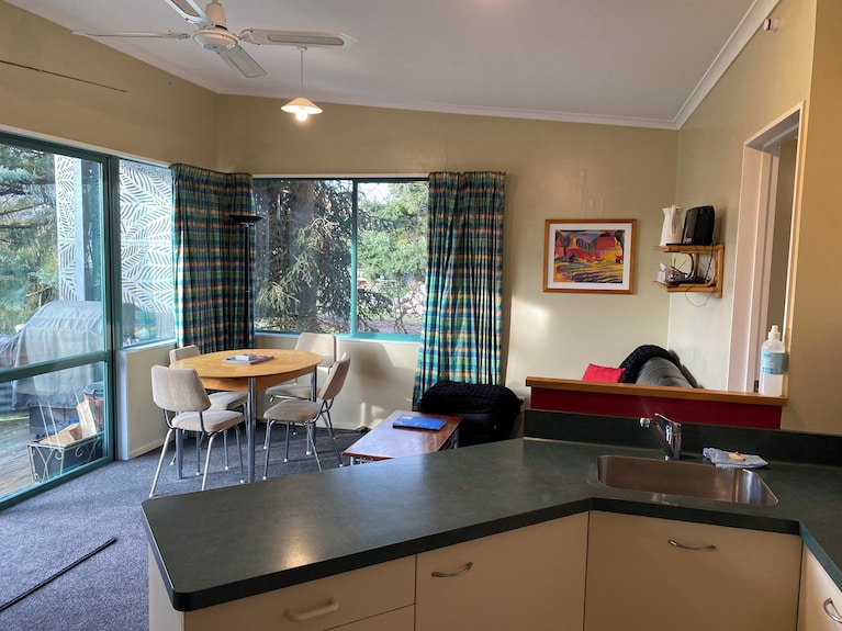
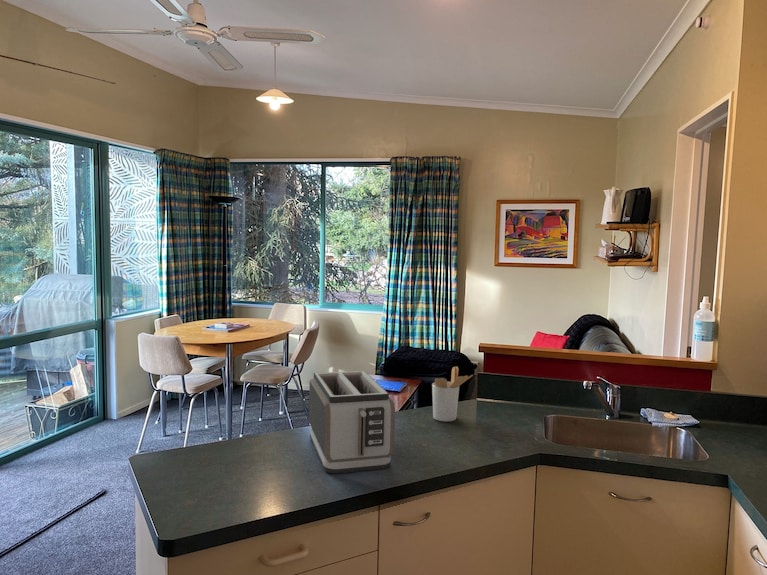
+ toaster (349, 417)
+ utensil holder (451, 394)
